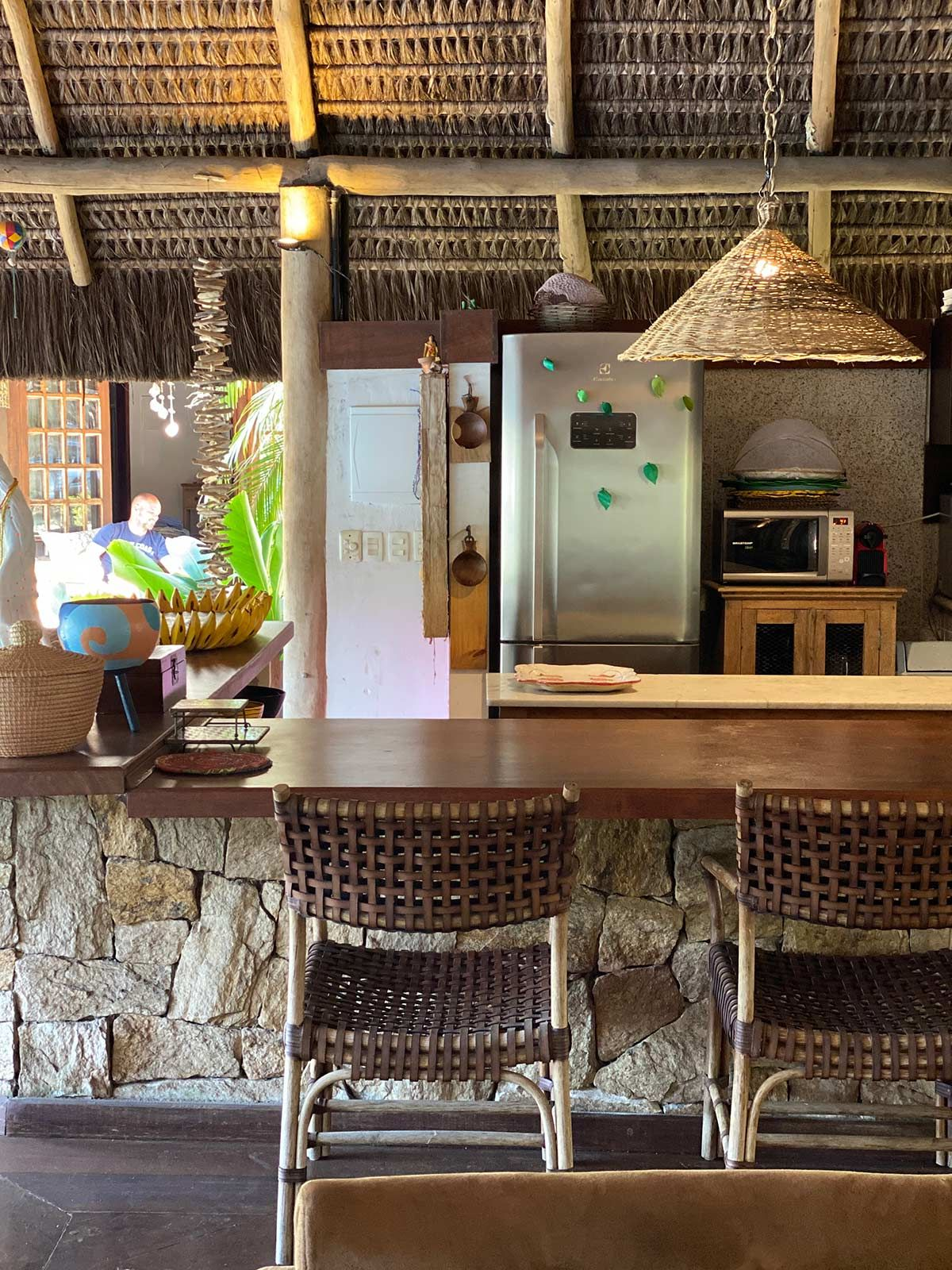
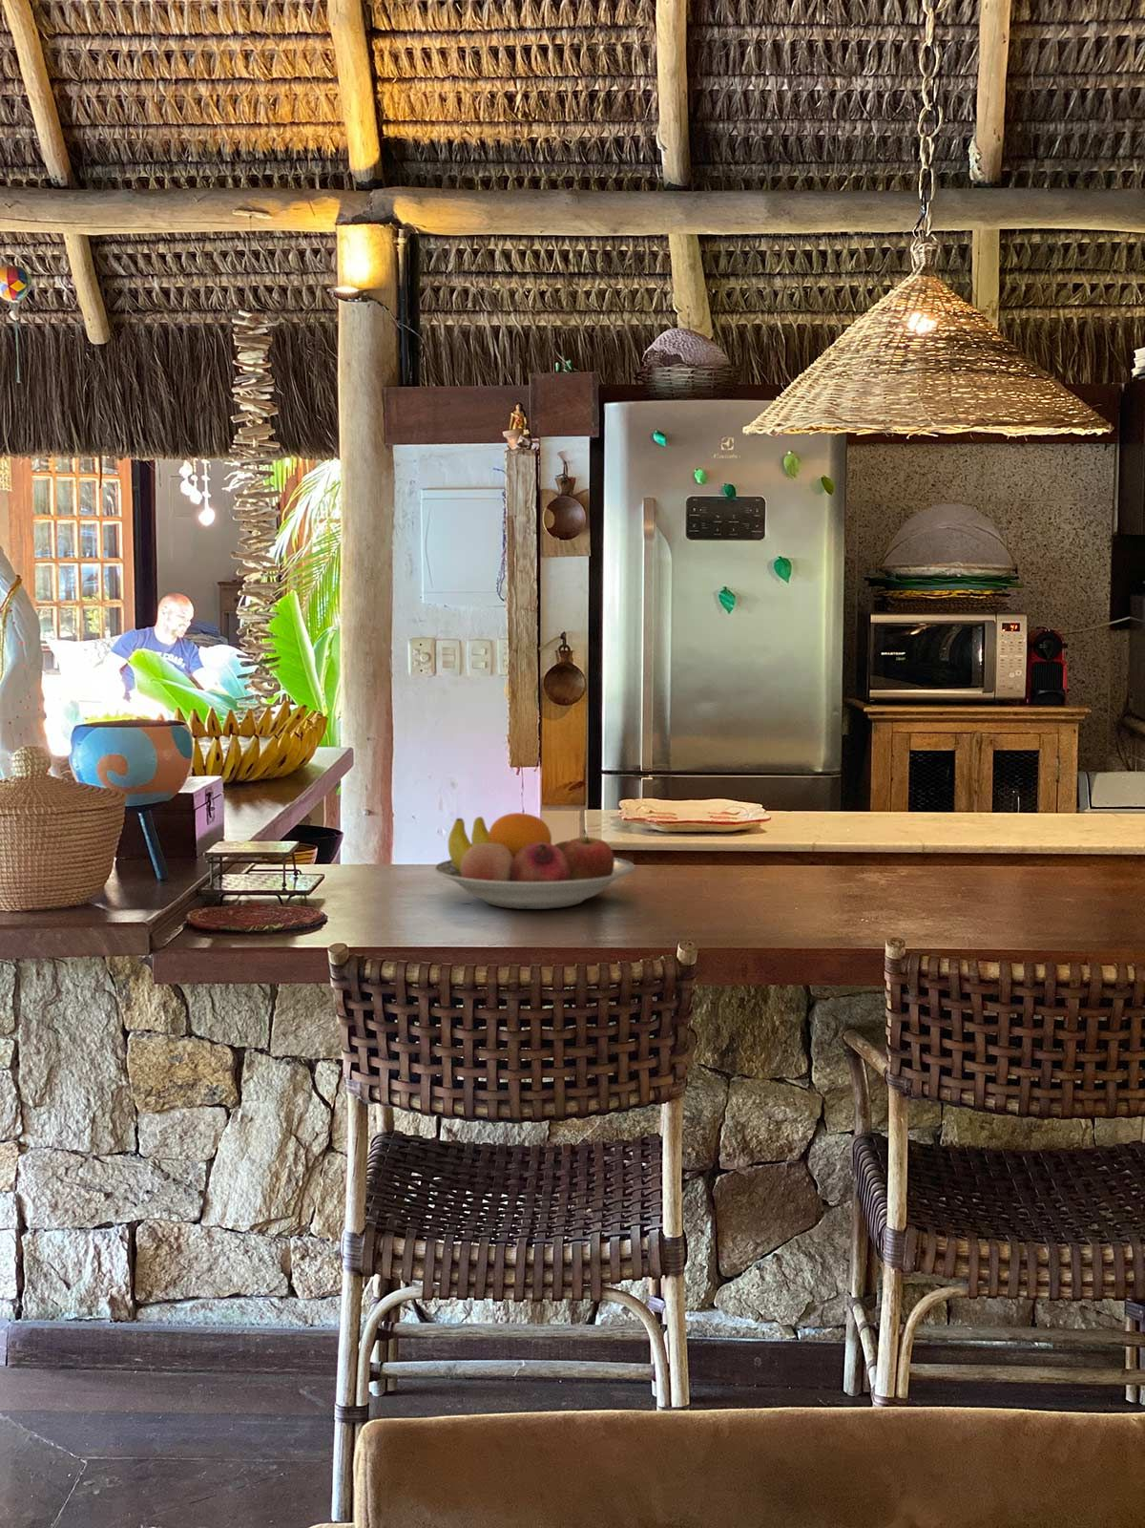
+ fruit bowl (534, 858)
